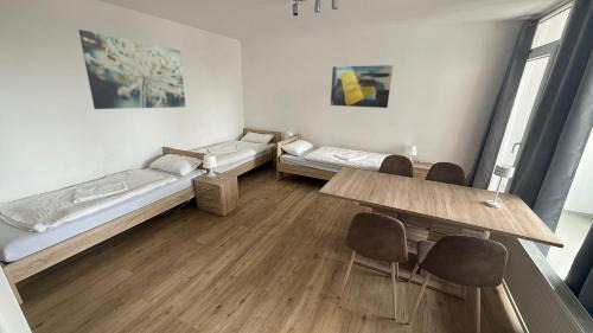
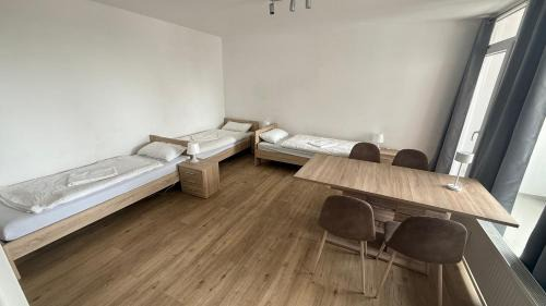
- wall art (142, 76)
- wall art (359, 87)
